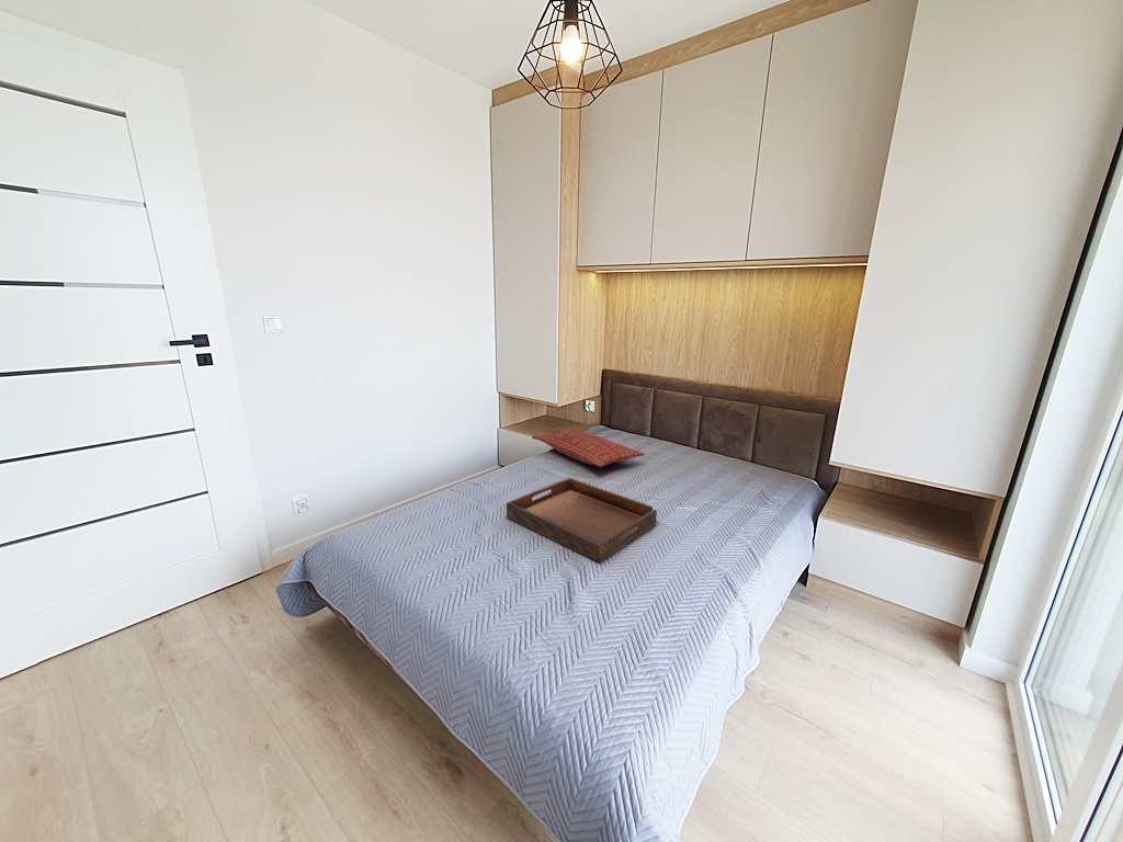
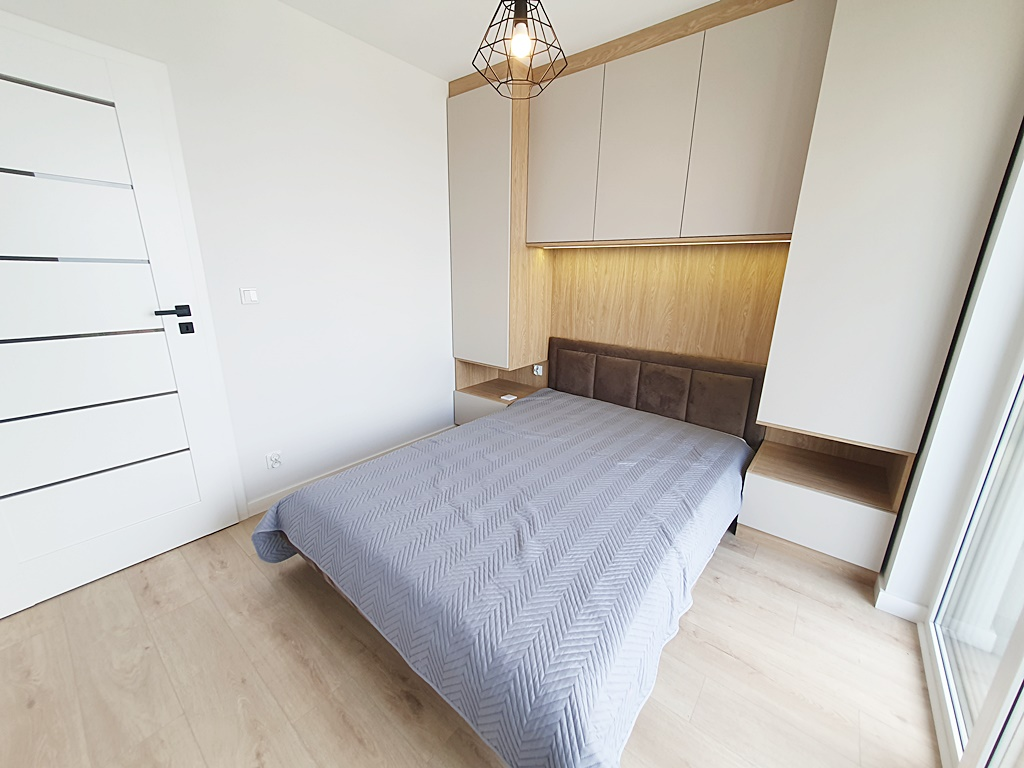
- pillow (585, 446)
- serving tray (581, 513)
